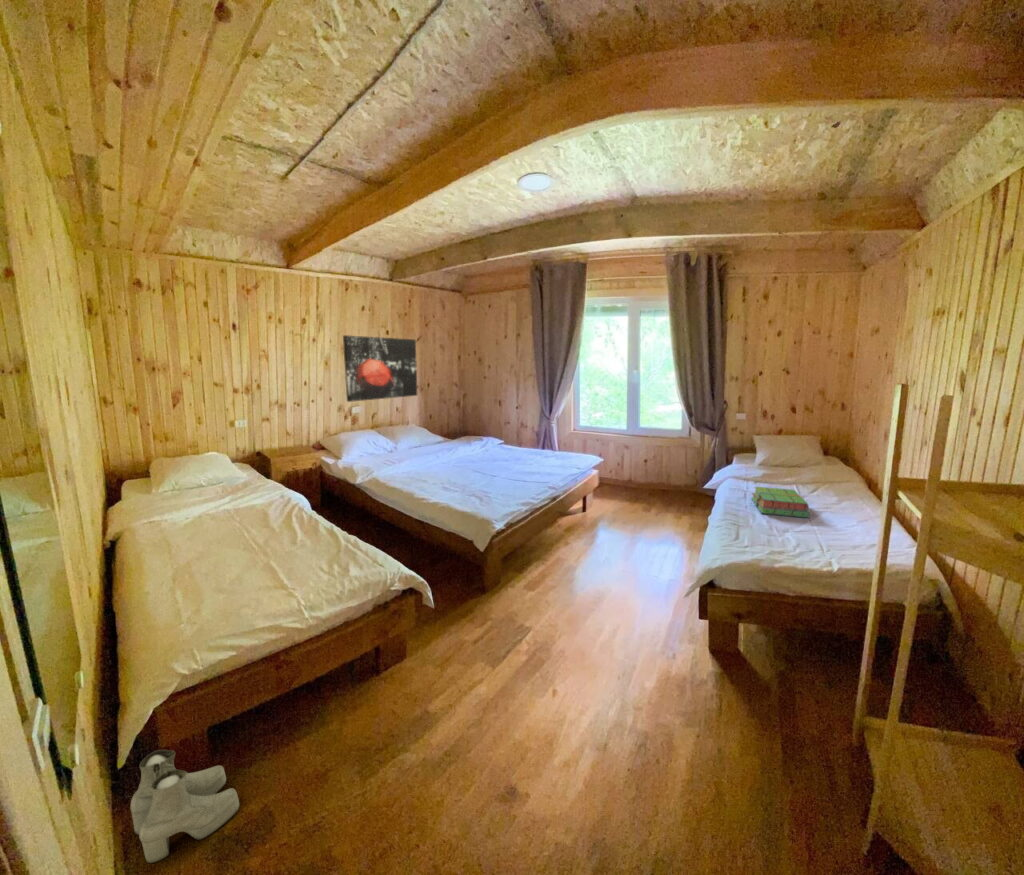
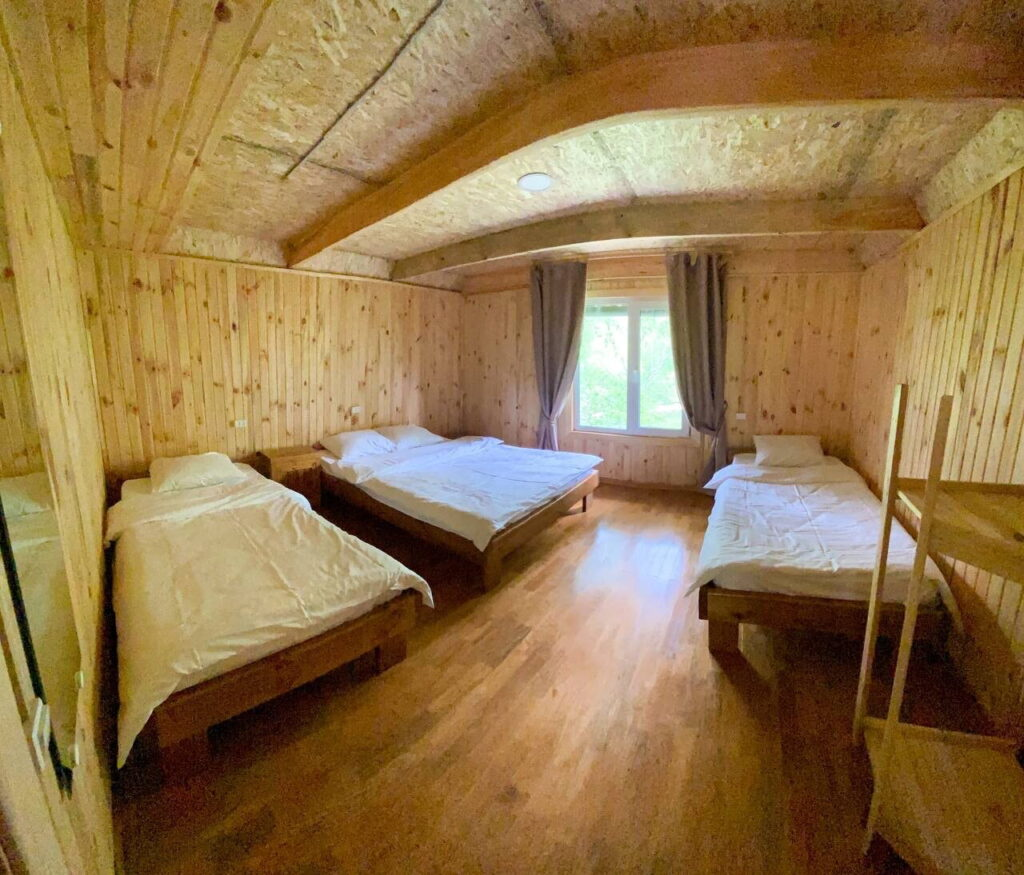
- boots (184, 788)
- stack of books (779, 500)
- wall art (383, 368)
